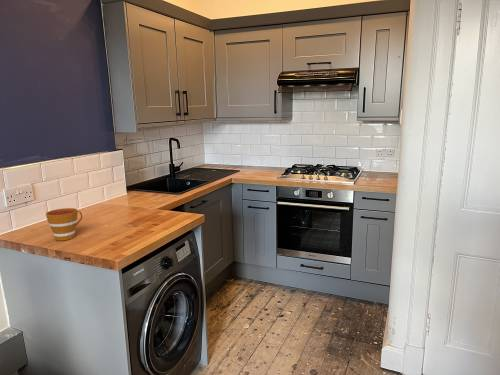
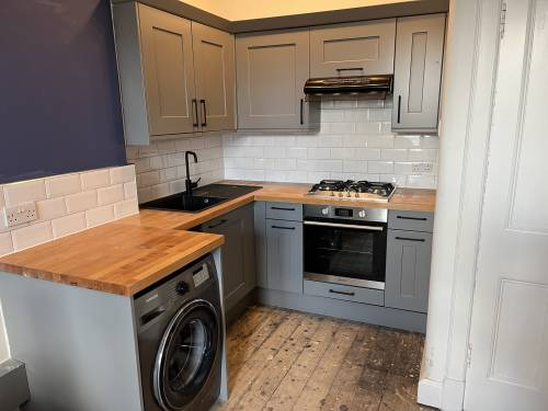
- cup (65, 224)
